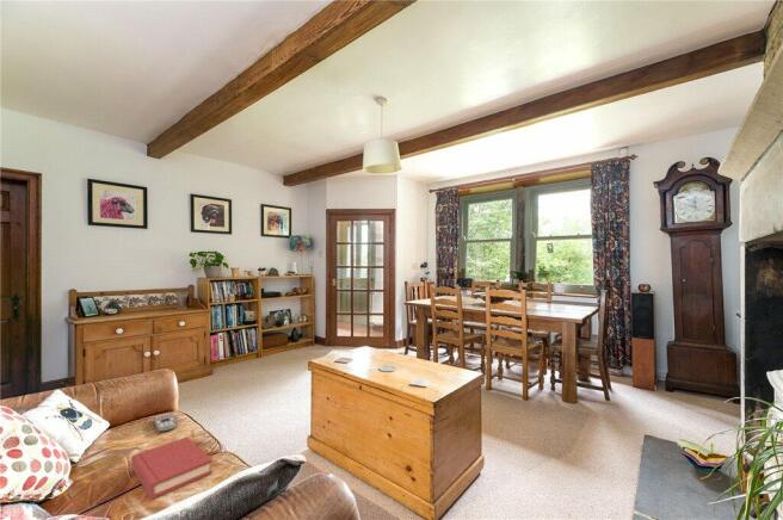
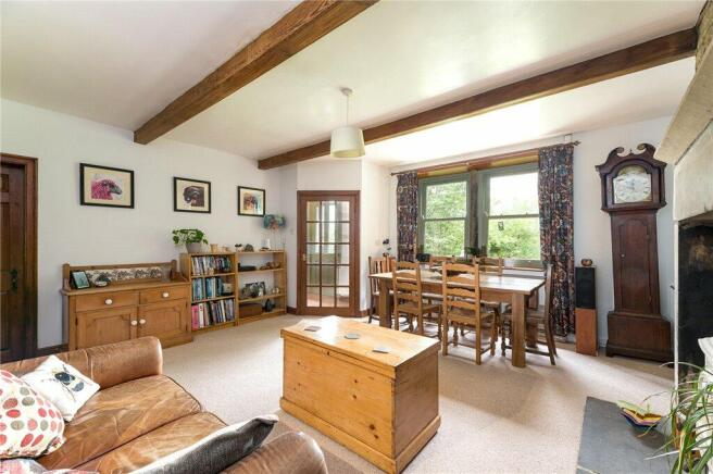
- hardback book (171, 464)
- remote control (165, 422)
